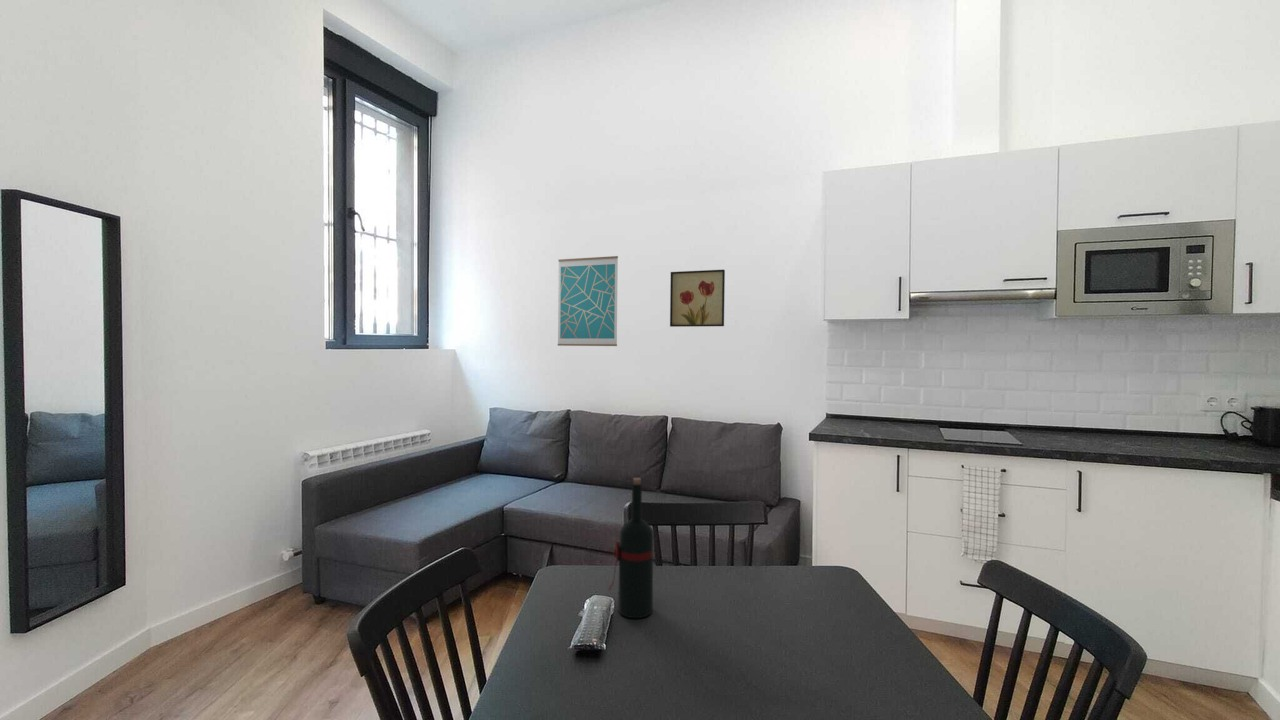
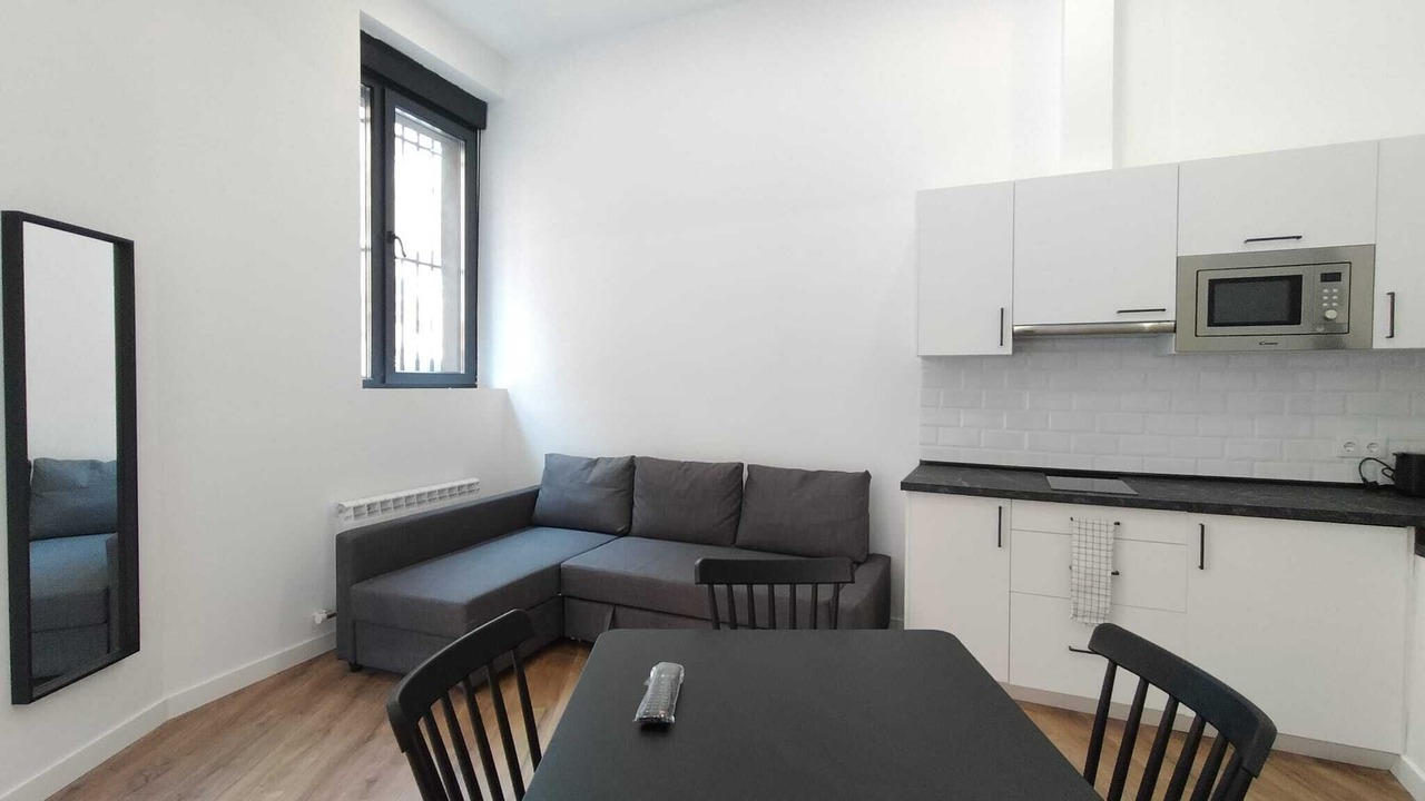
- wine bottle (631, 544)
- wall art (697, 298)
- wall art (587, 301)
